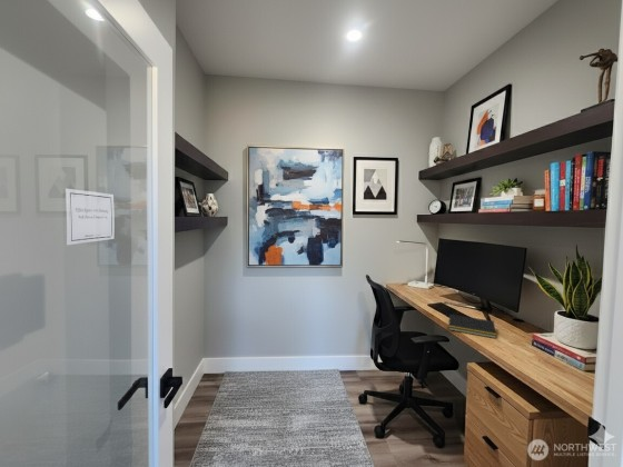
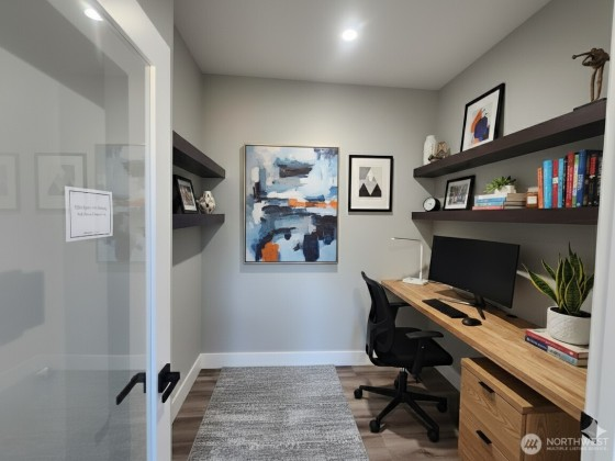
- notepad (471, 325)
